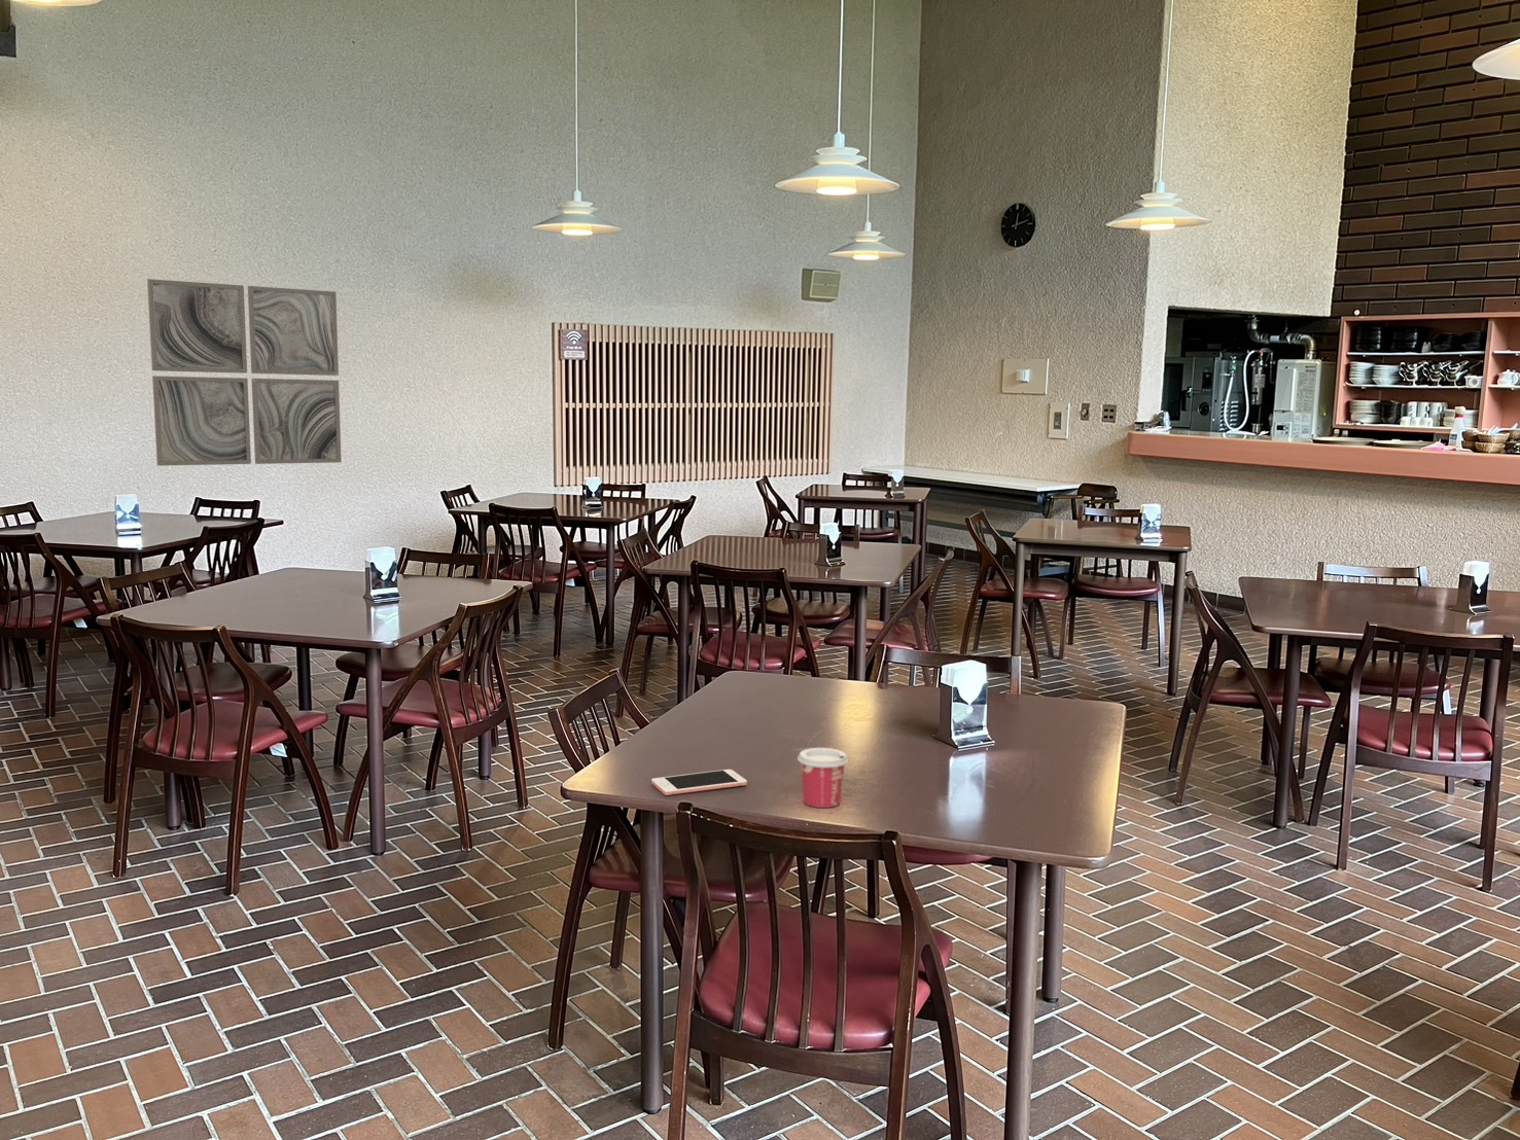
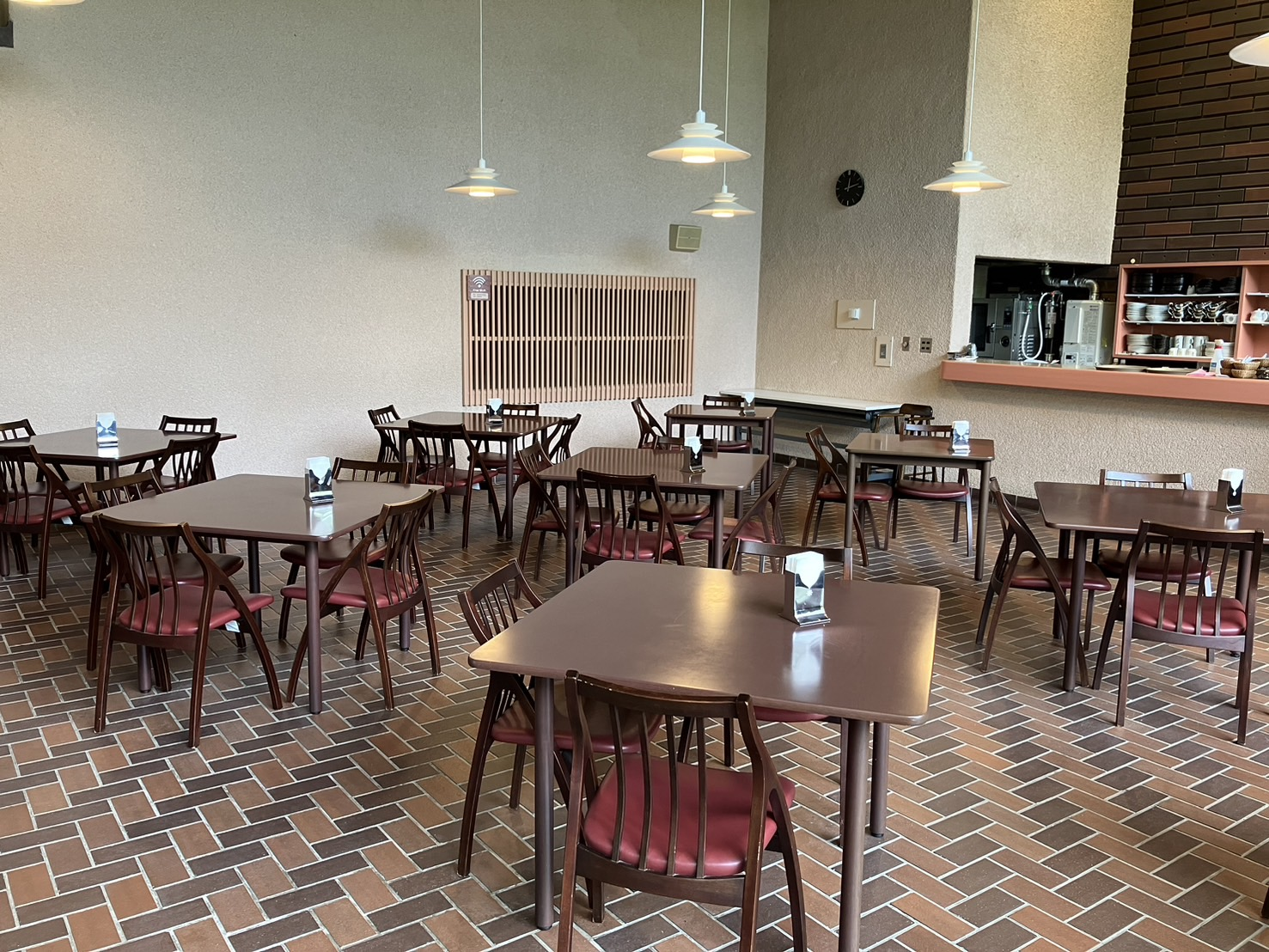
- cup (822, 778)
- wall art (252, 372)
- cell phone (698, 782)
